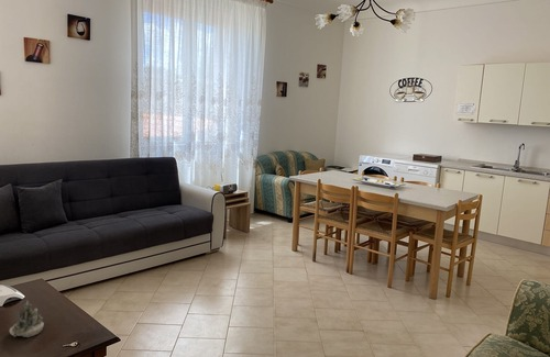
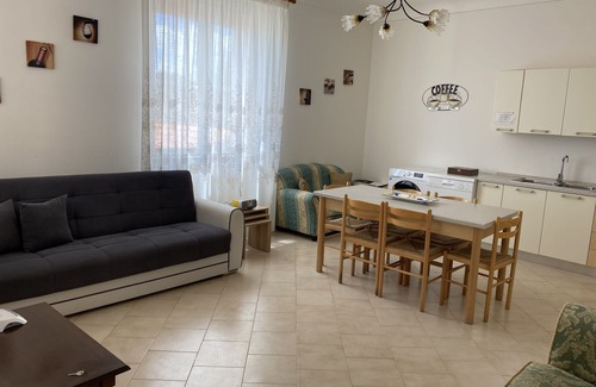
- succulent planter (26, 315)
